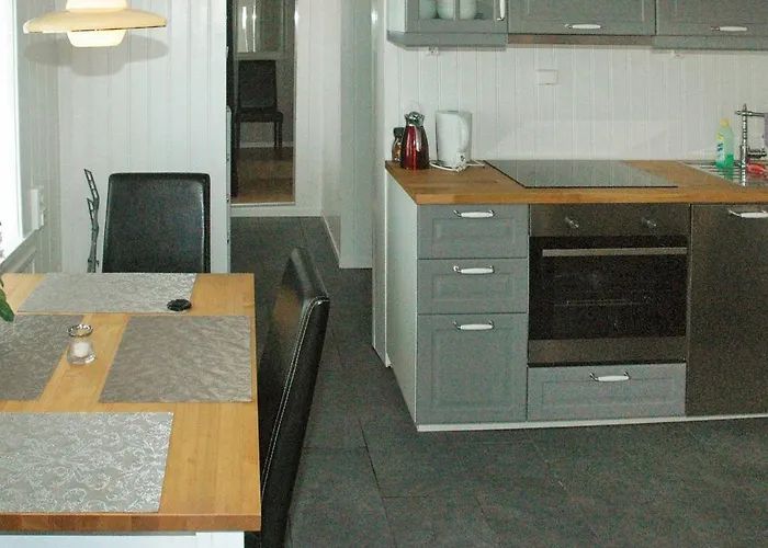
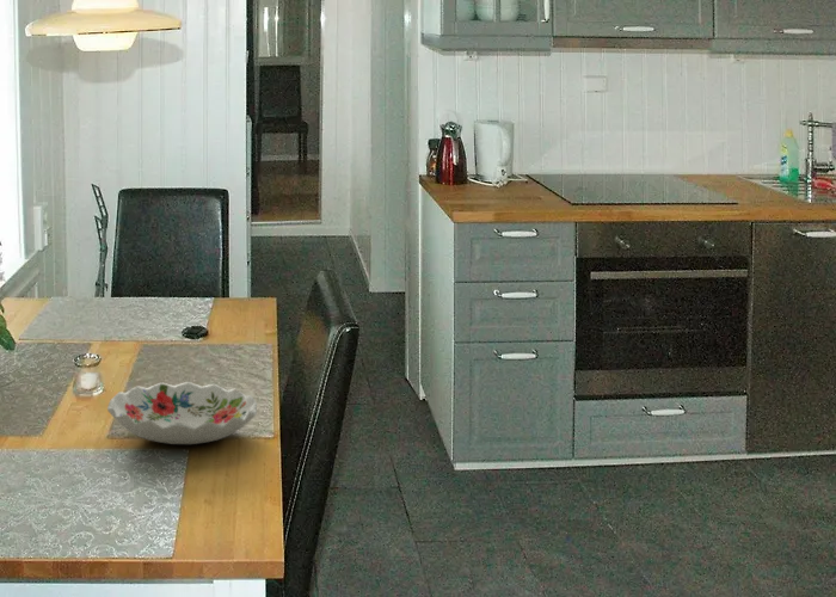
+ decorative bowl (183, 414)
